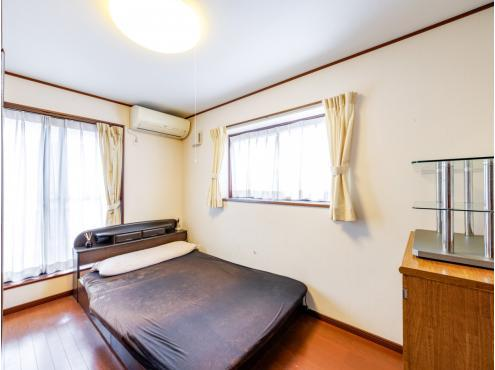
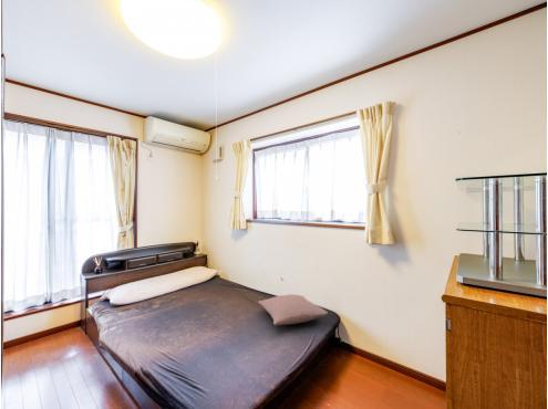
+ pillow (290, 307)
